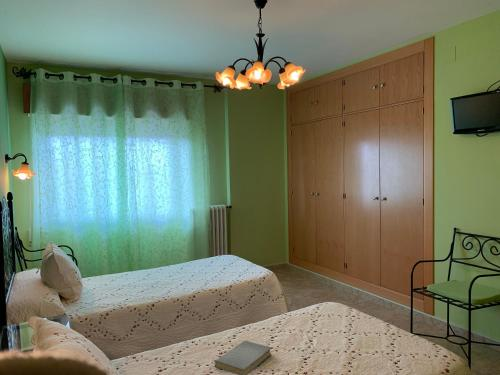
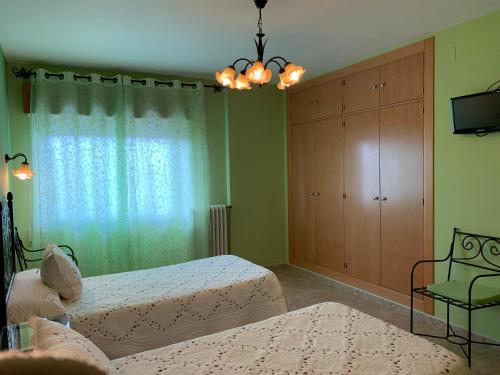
- book (244, 357)
